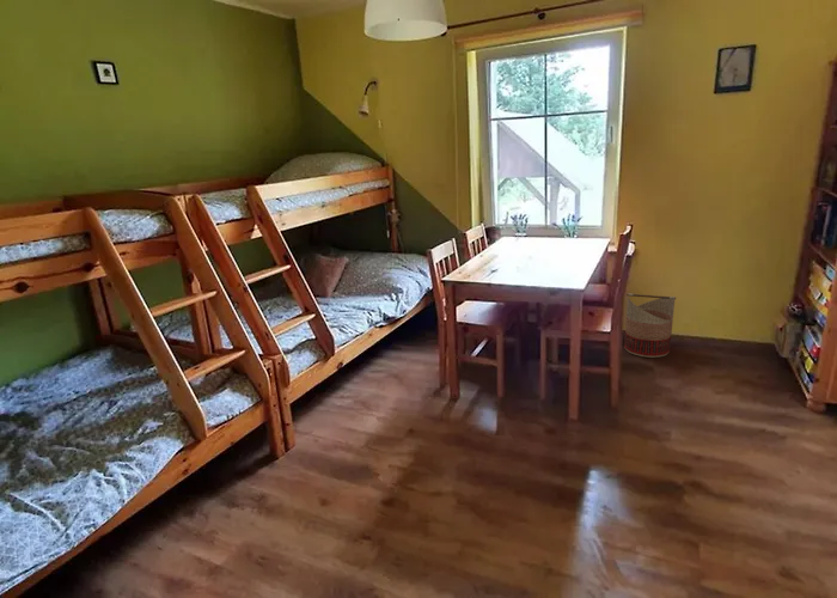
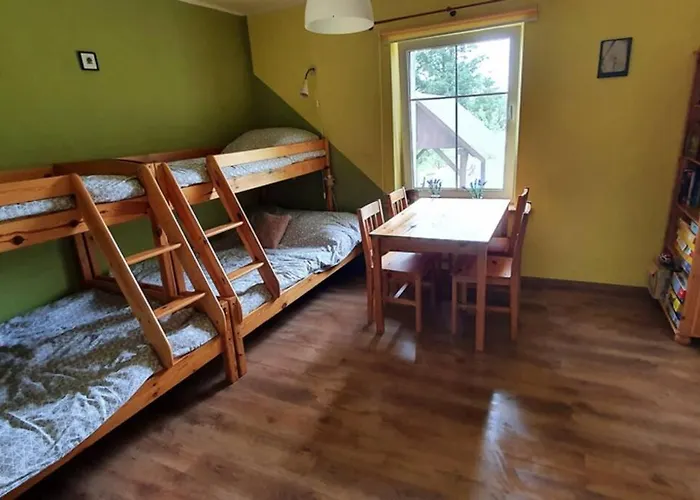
- basket (648, 322)
